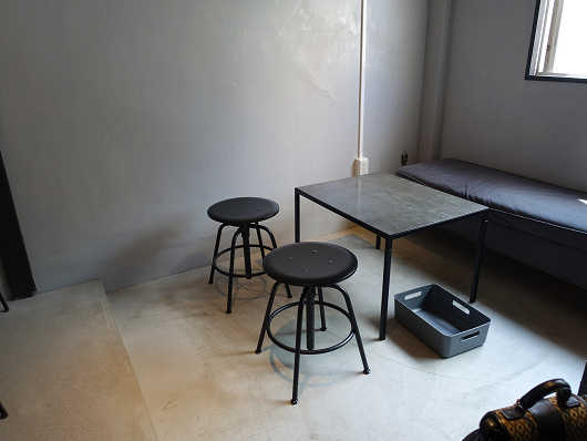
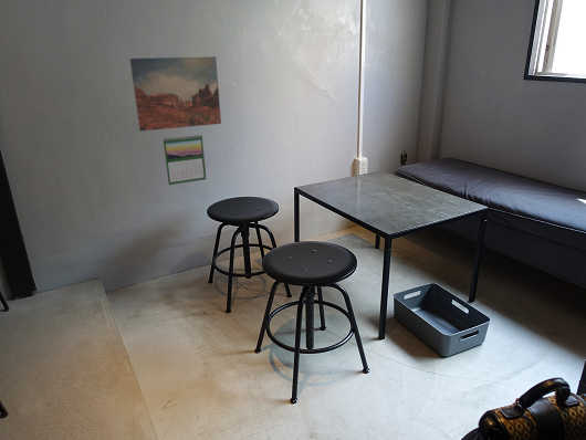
+ calendar (185, 158)
+ wall art (178, 93)
